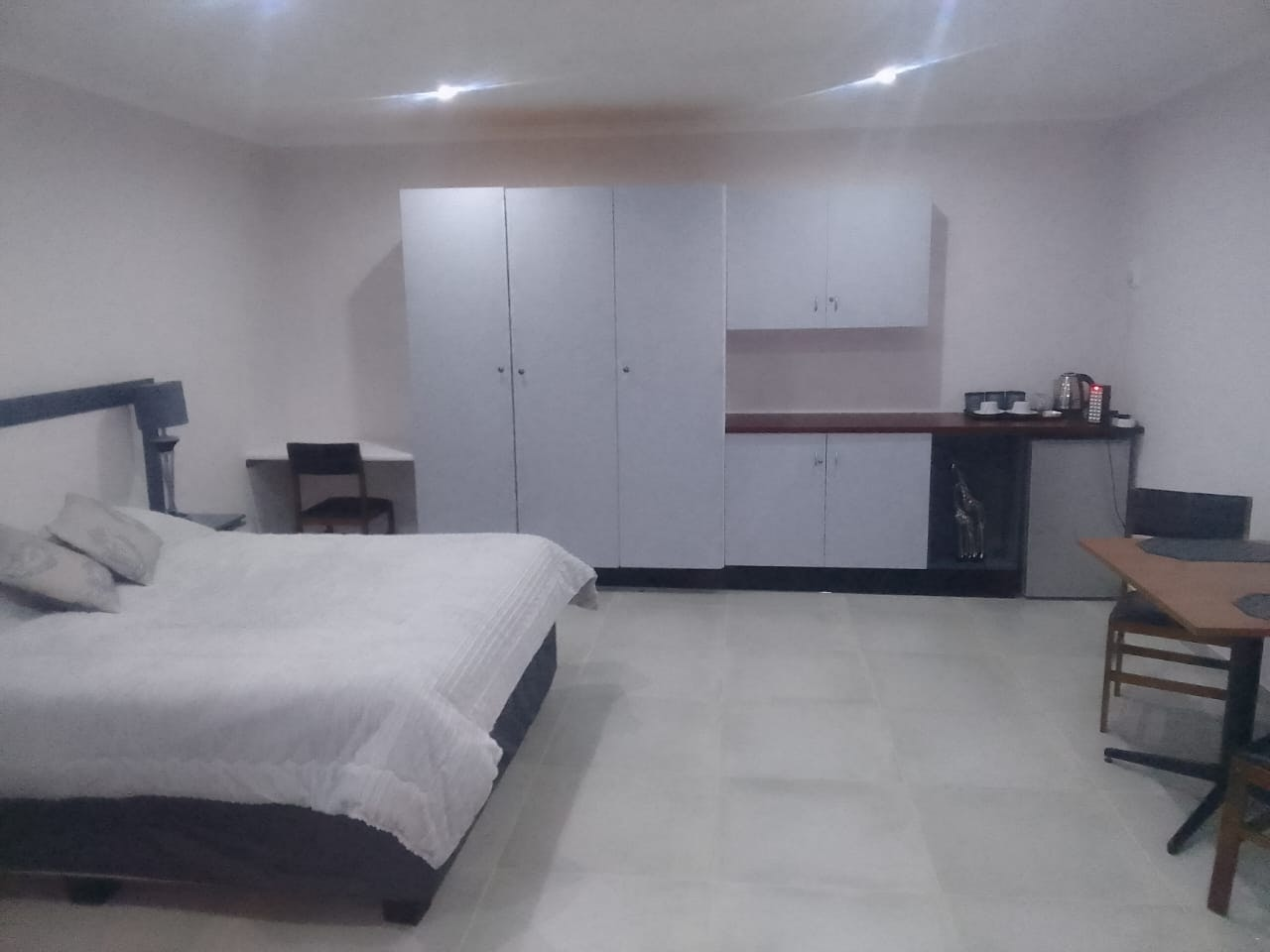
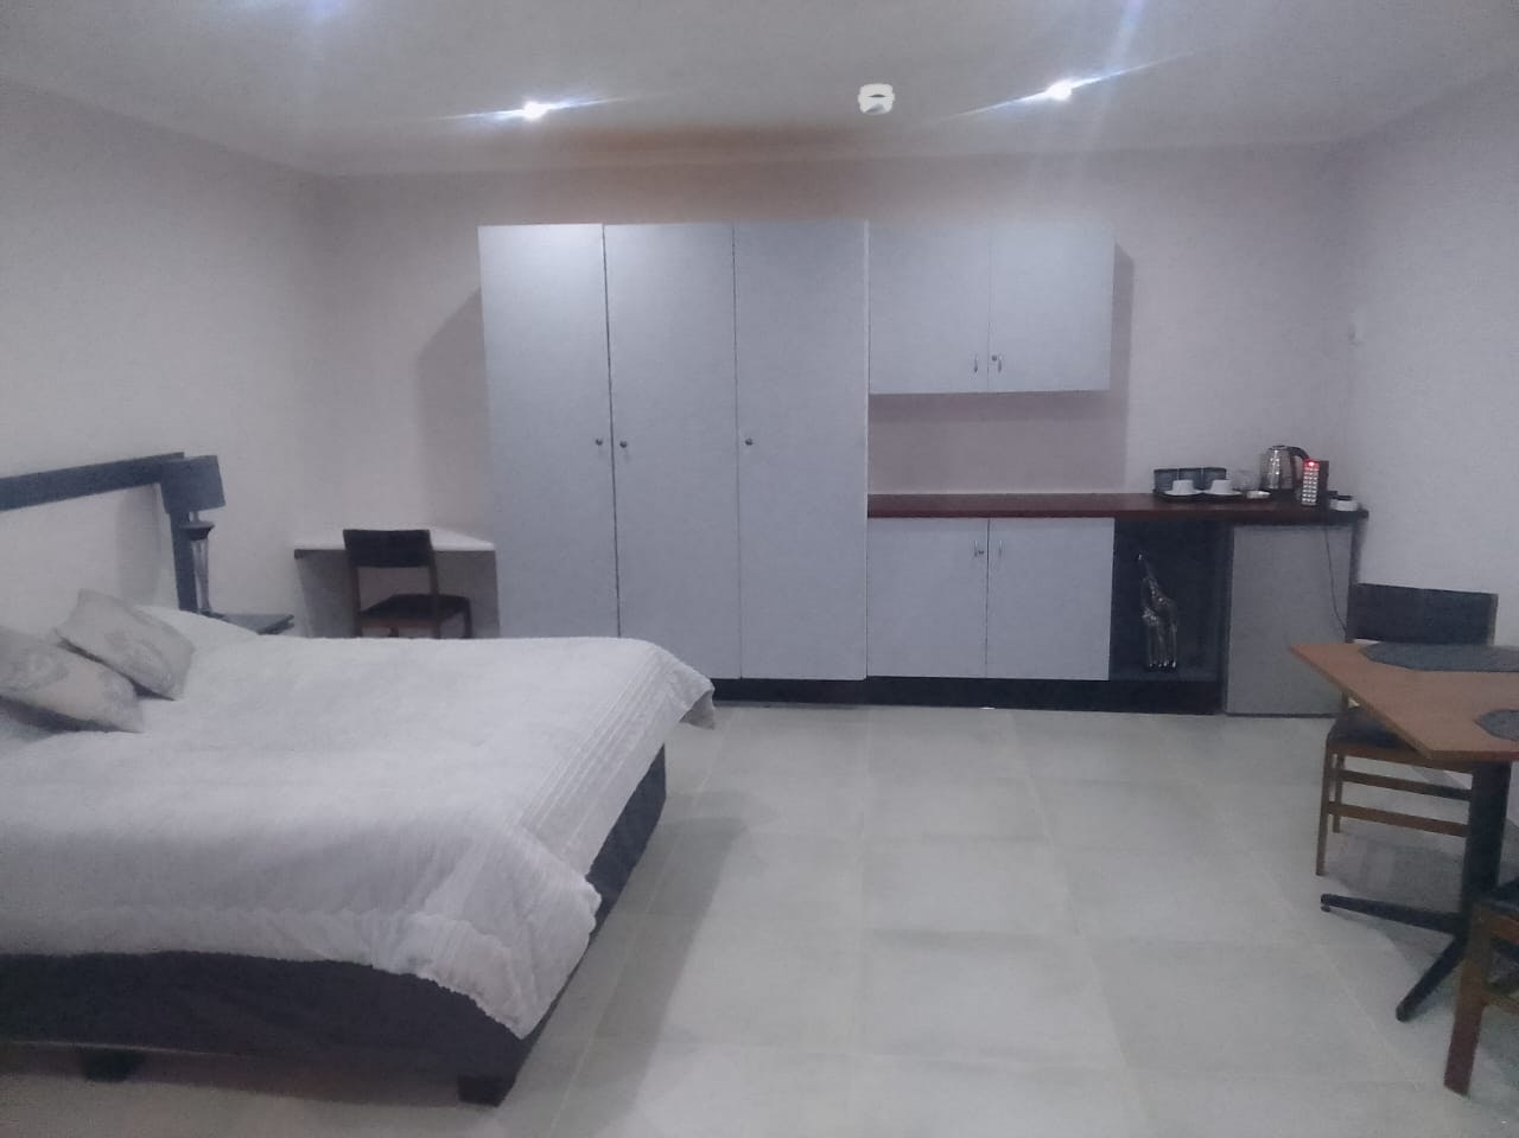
+ smoke detector (876, 99)
